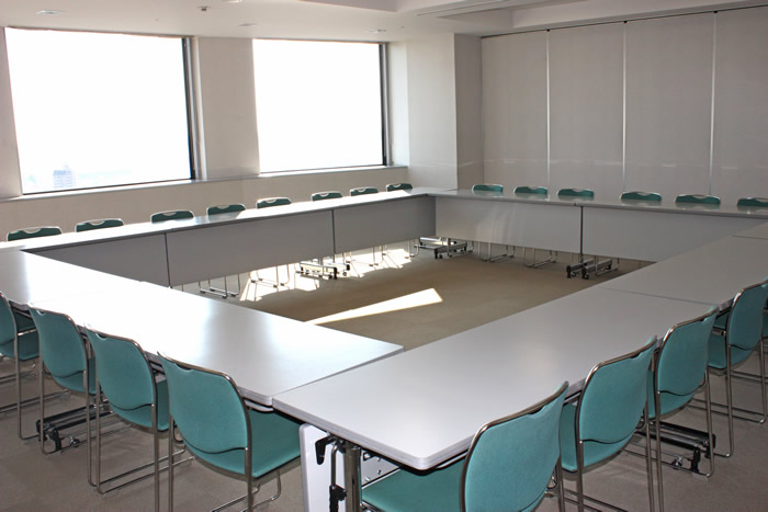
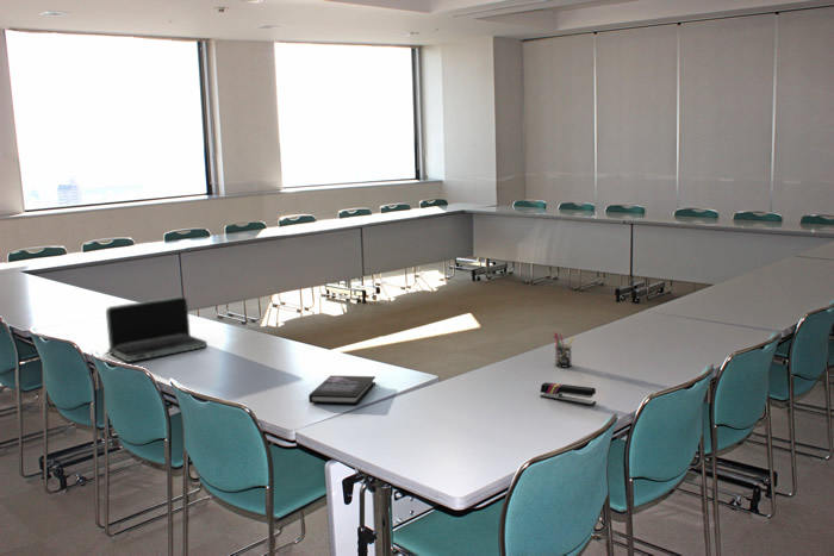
+ laptop (153, 326)
+ book (343, 388)
+ pen holder (561, 349)
+ stapler (567, 392)
